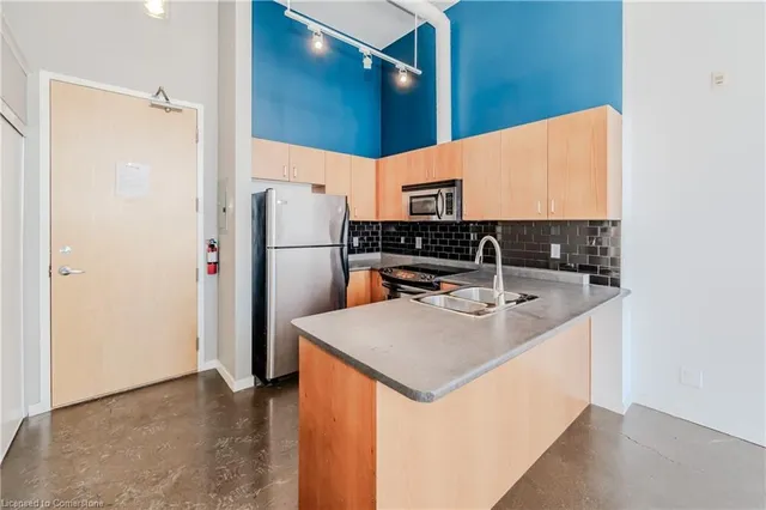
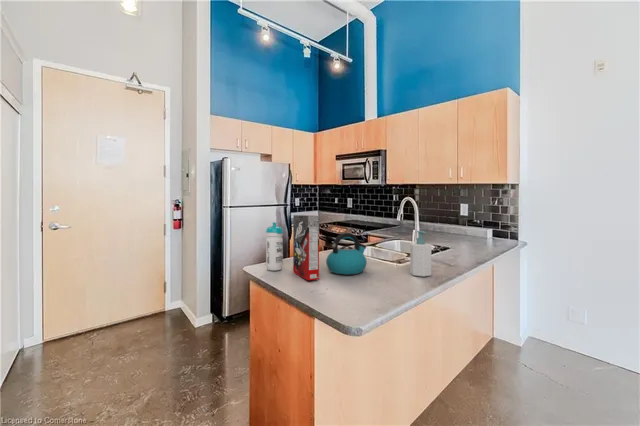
+ kettle (348, 251)
+ water bottle (274, 245)
+ cereal box (305, 245)
+ soap bottle (420, 252)
